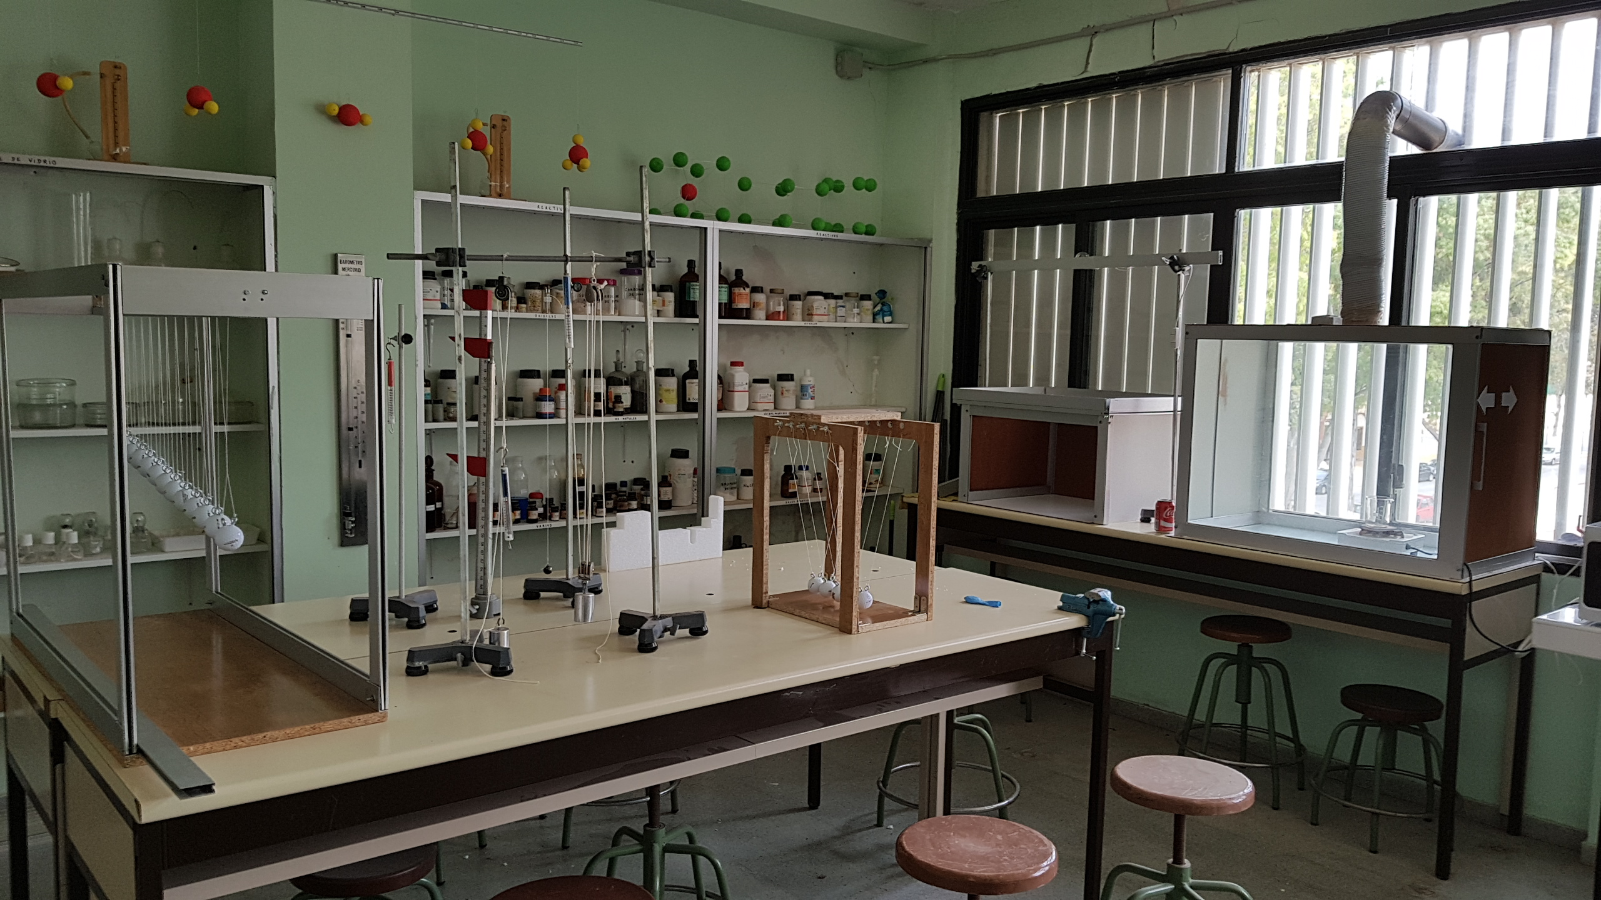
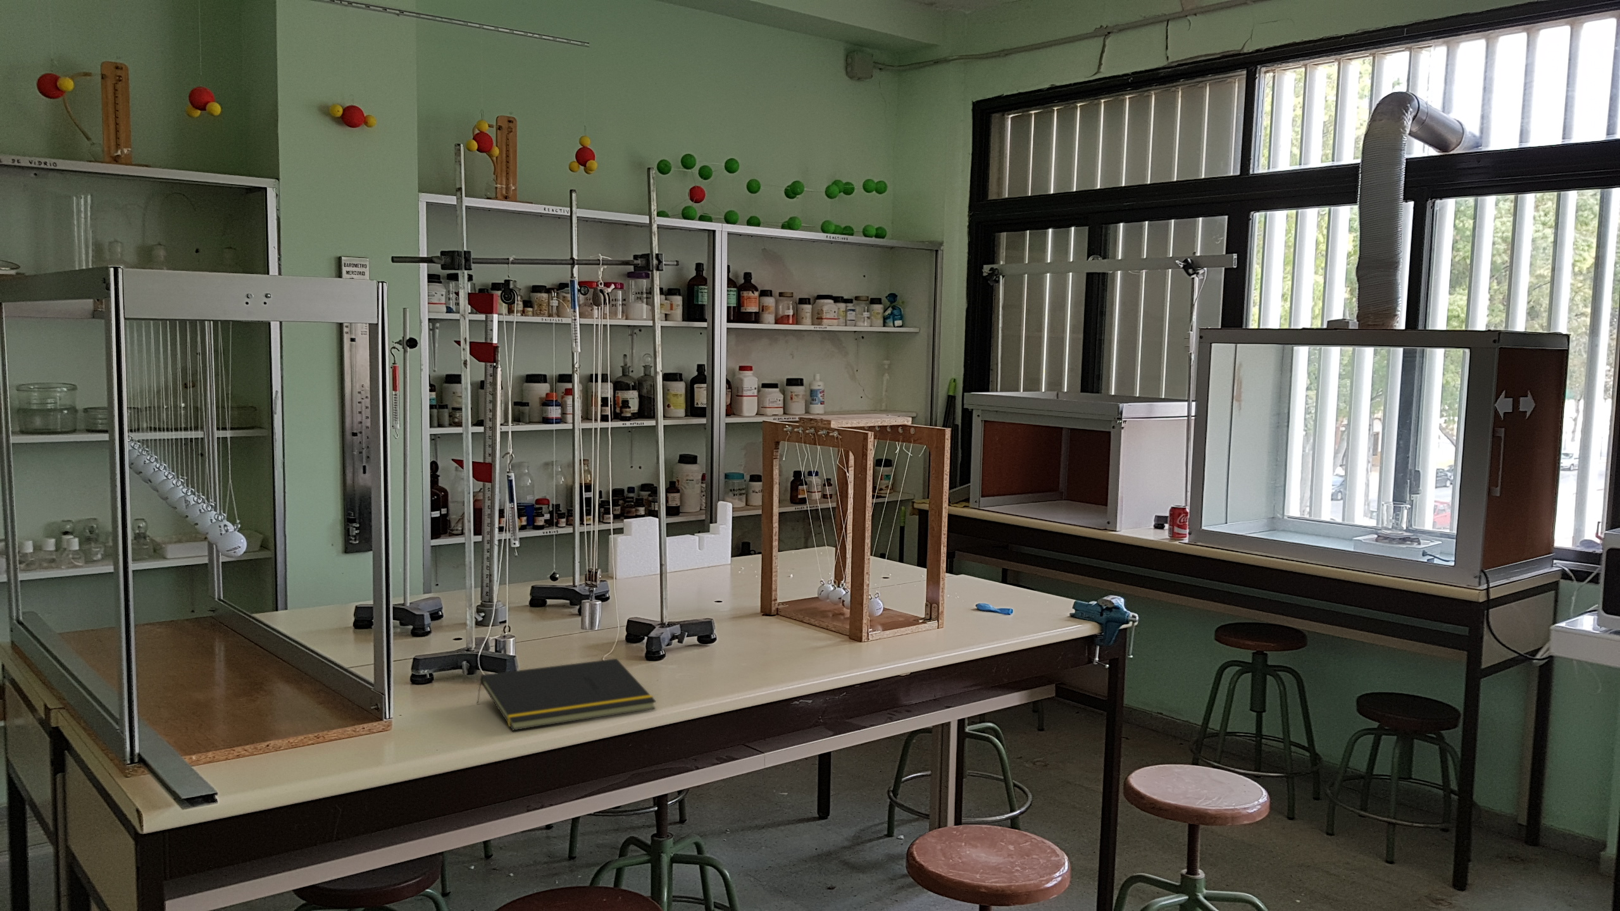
+ notepad (567, 692)
